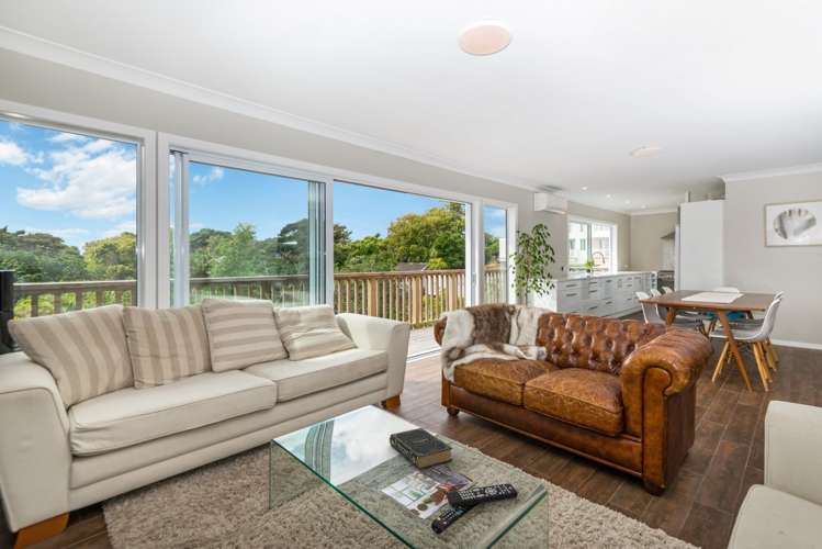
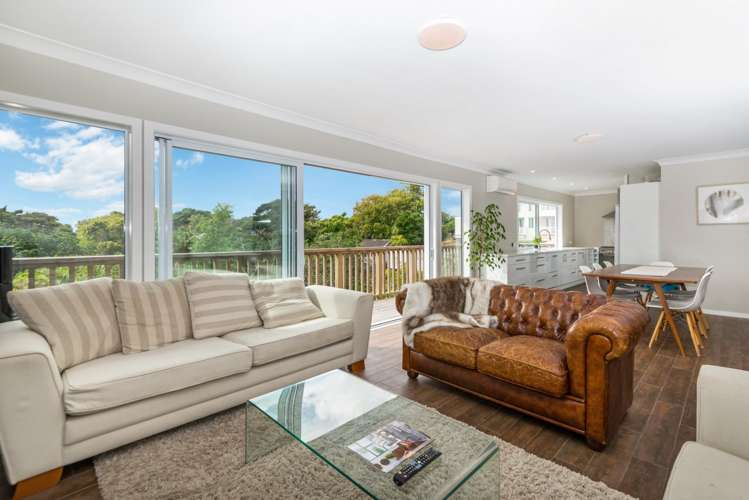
- book (419, 447)
- remote control (482, 495)
